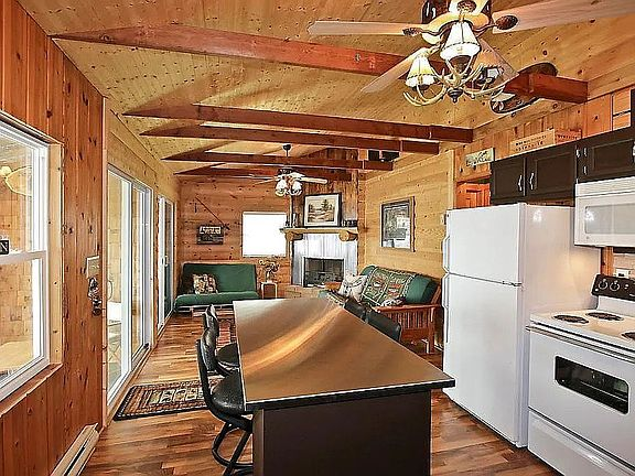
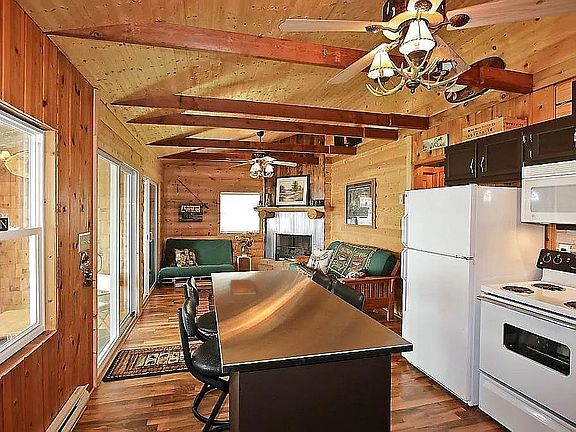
+ chopping board (242, 286)
